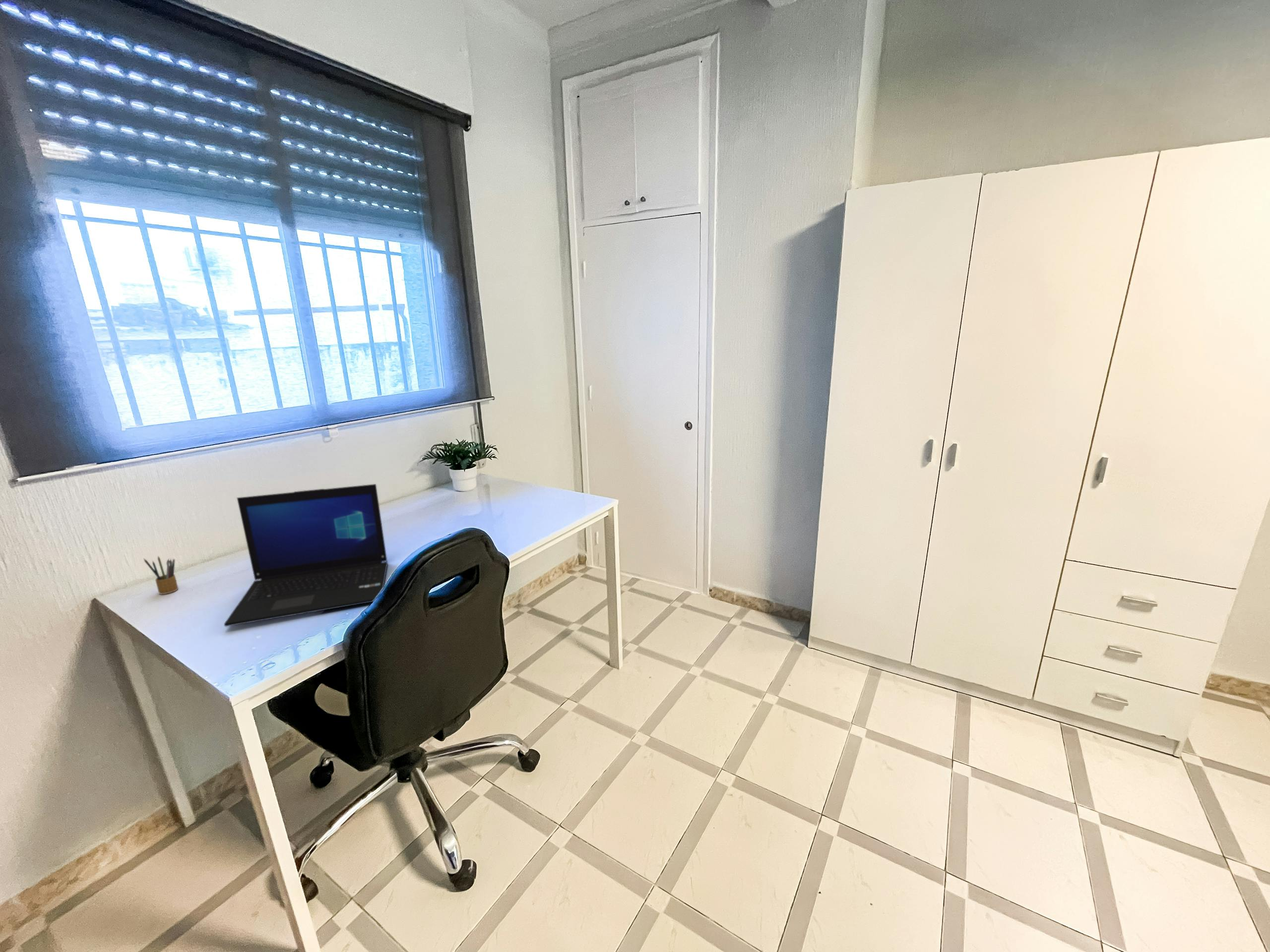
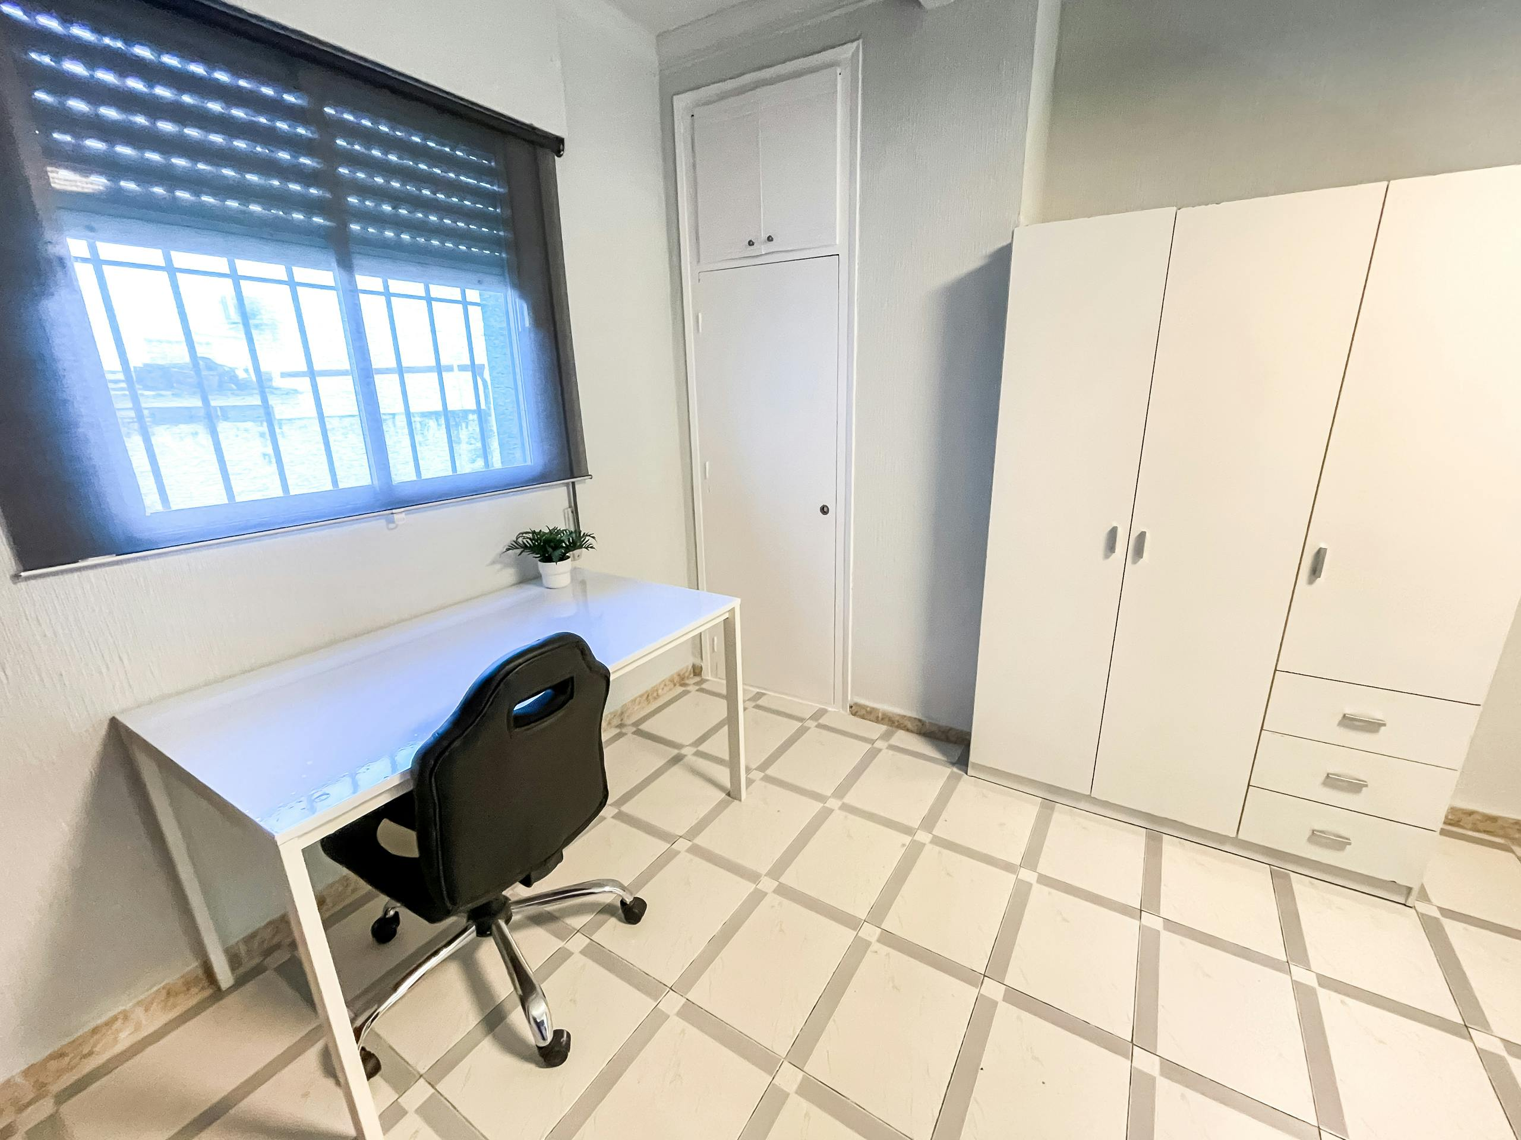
- pencil box (162, 574)
- laptop (308, 548)
